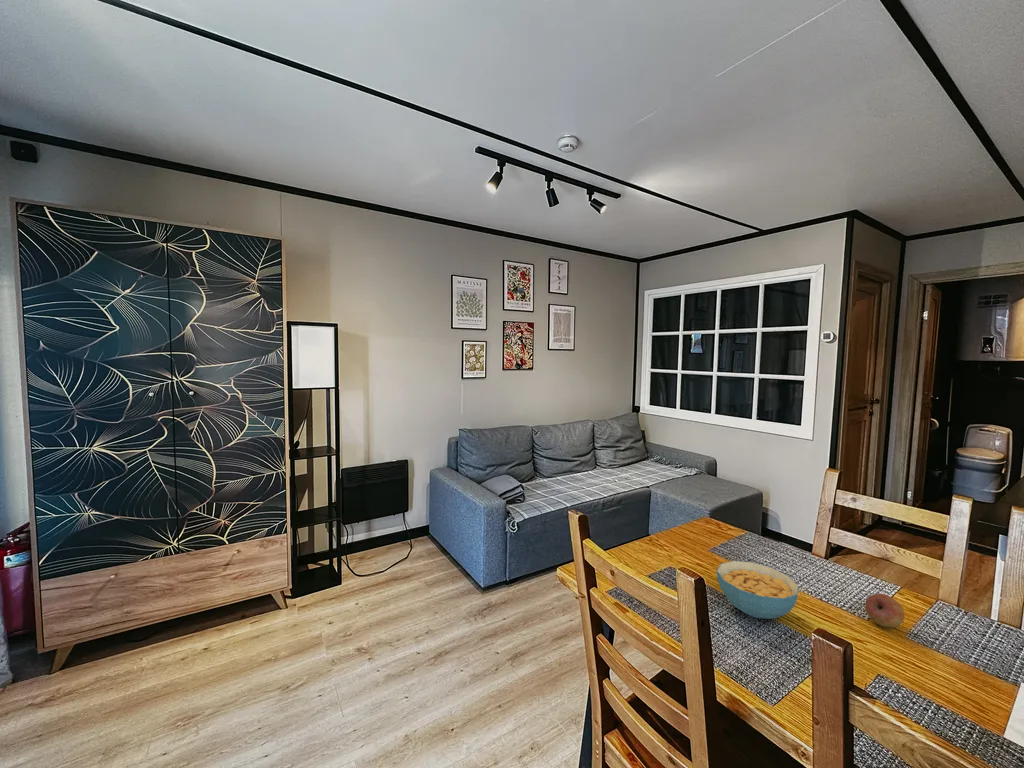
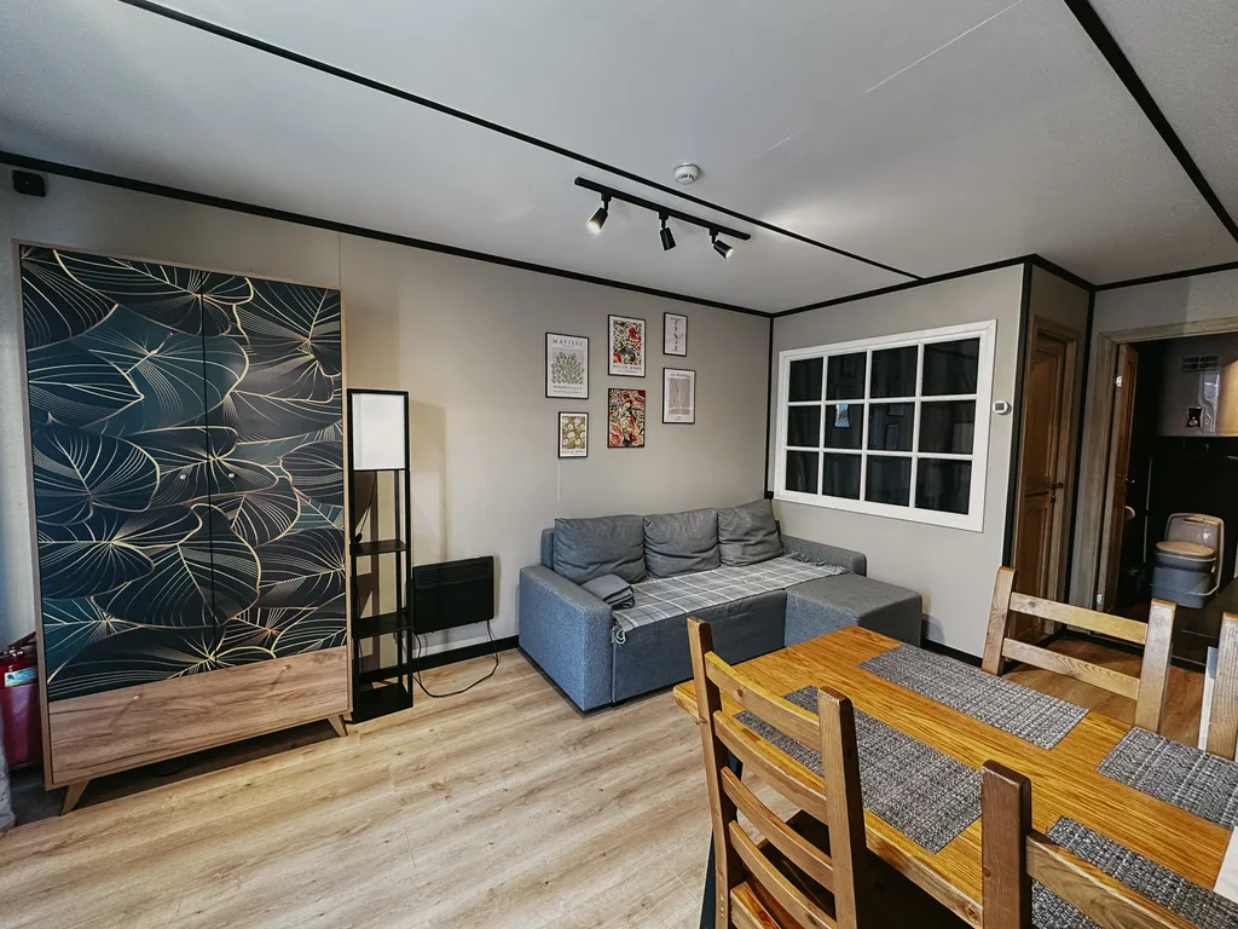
- cereal bowl (755, 595)
- fruit (884, 610)
